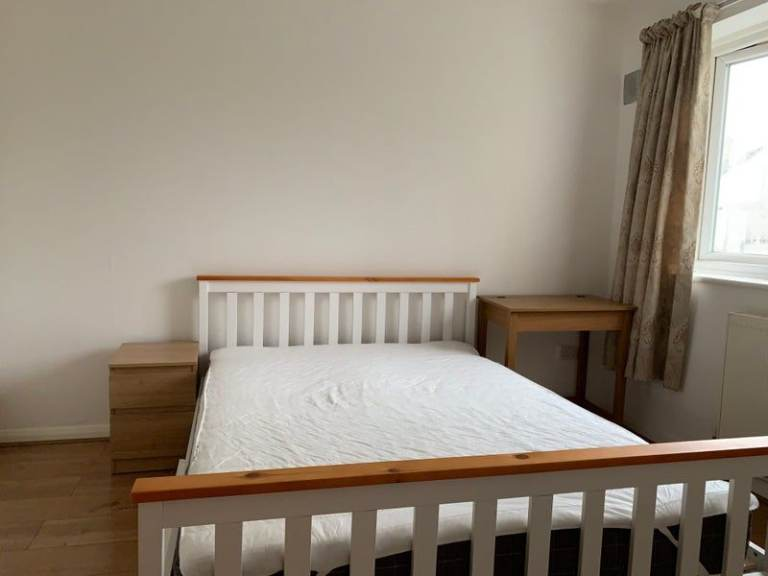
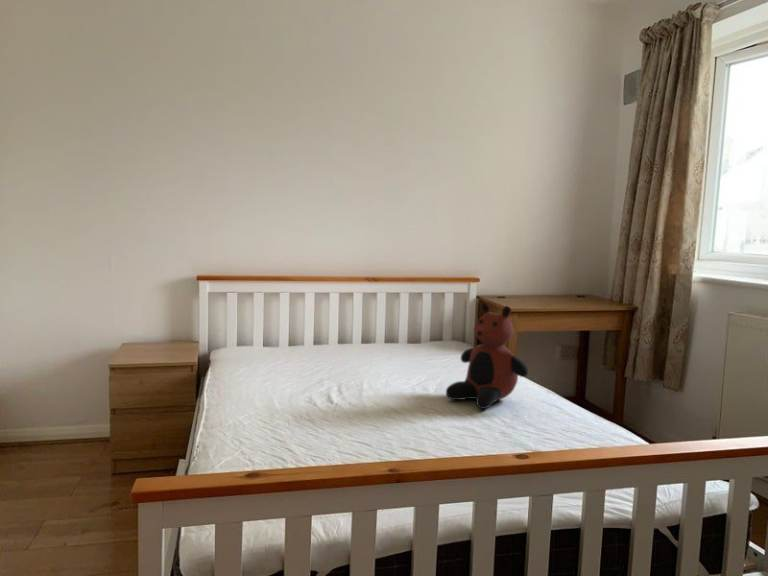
+ teddy bear (484, 353)
